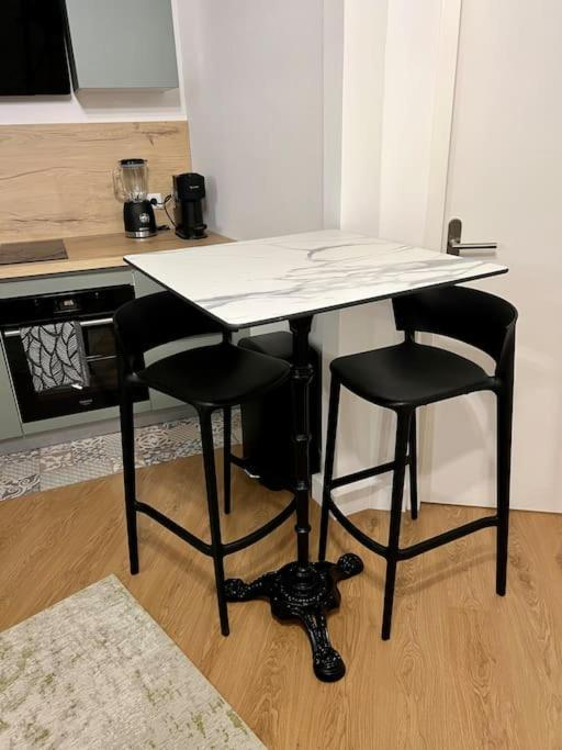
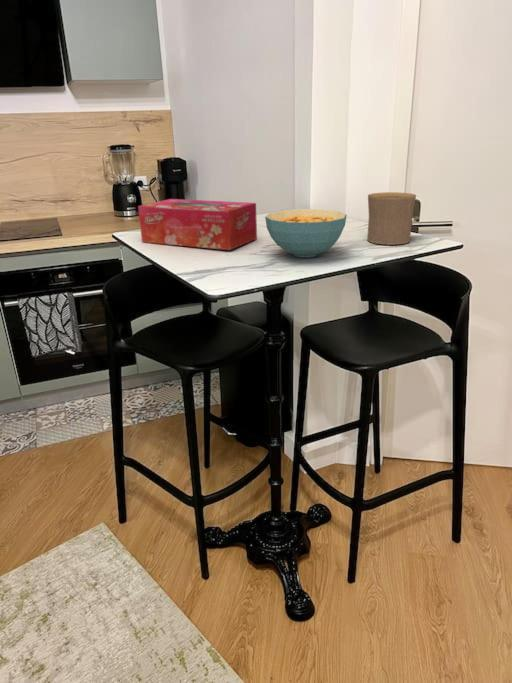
+ cereal bowl (305, 235)
+ tissue box (198, 222)
+ cup (390, 218)
